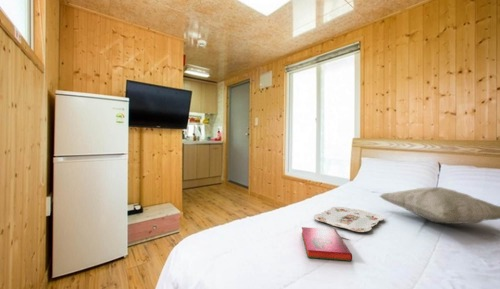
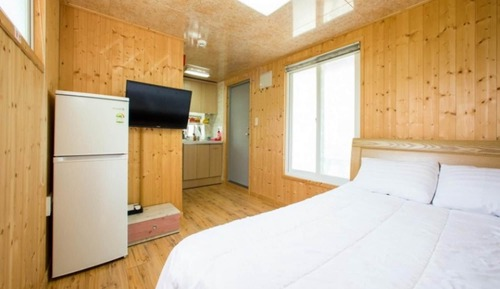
- decorative pillow (439, 204)
- serving tray (348, 218)
- hardback book (323, 241)
